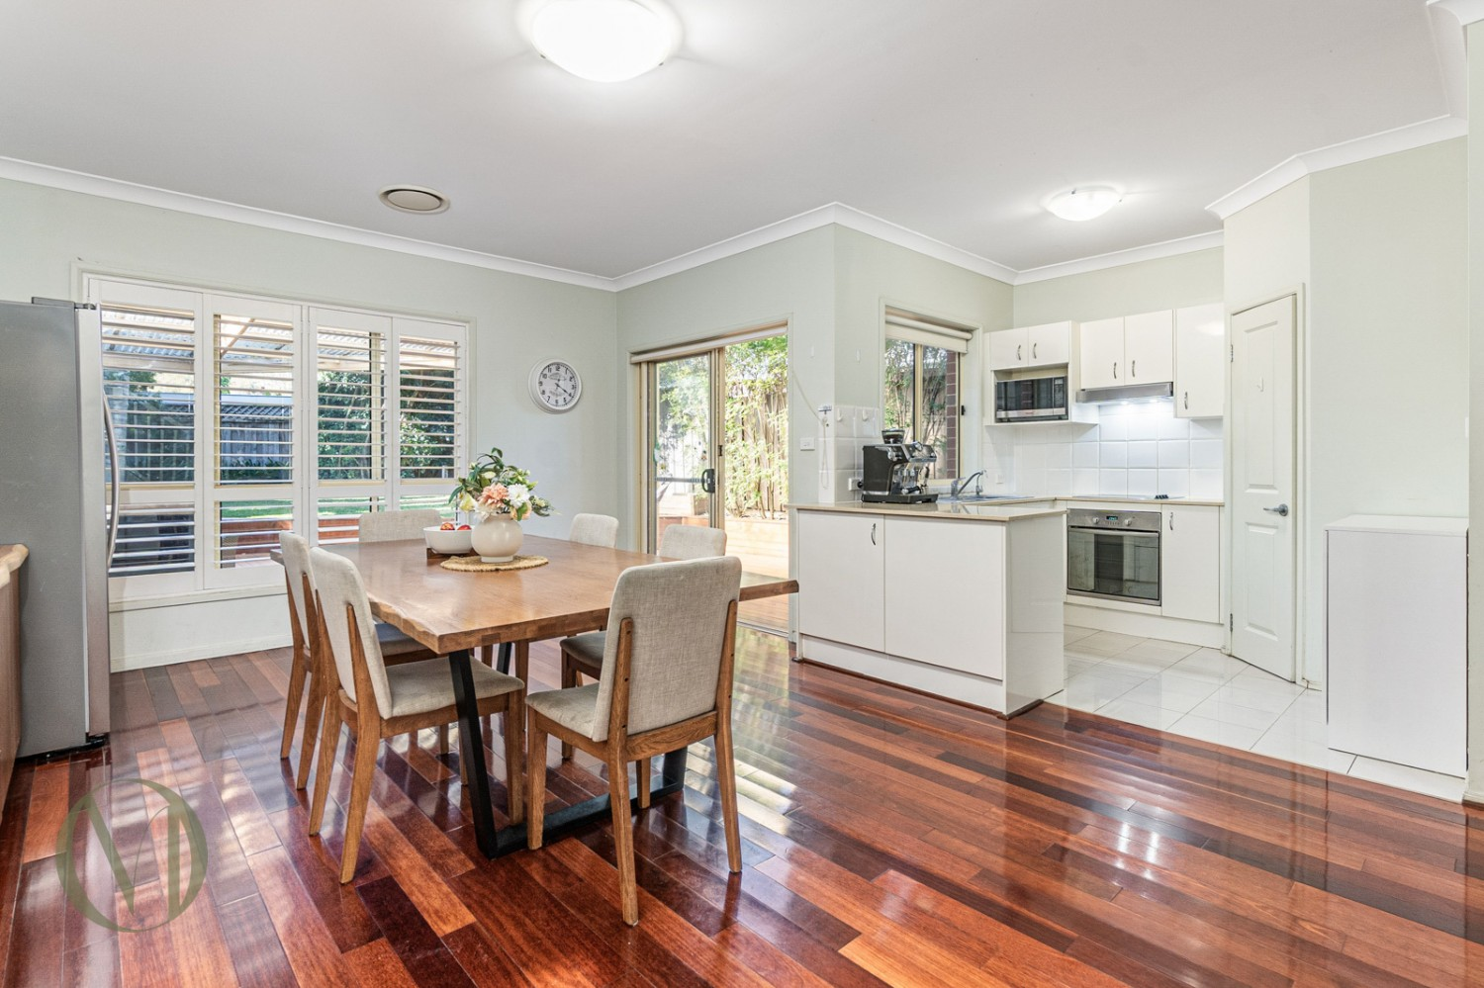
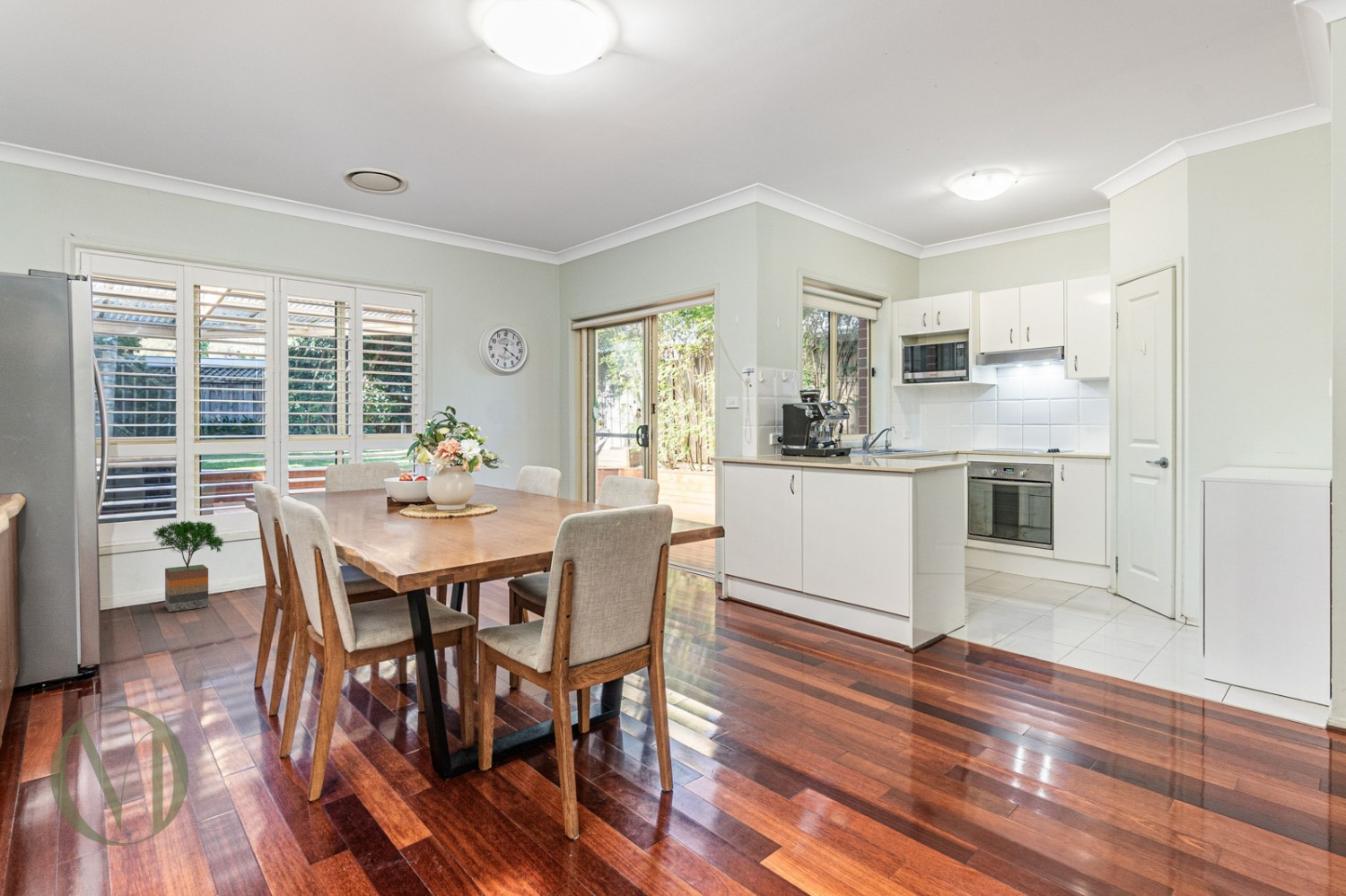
+ potted tree (188, 562)
